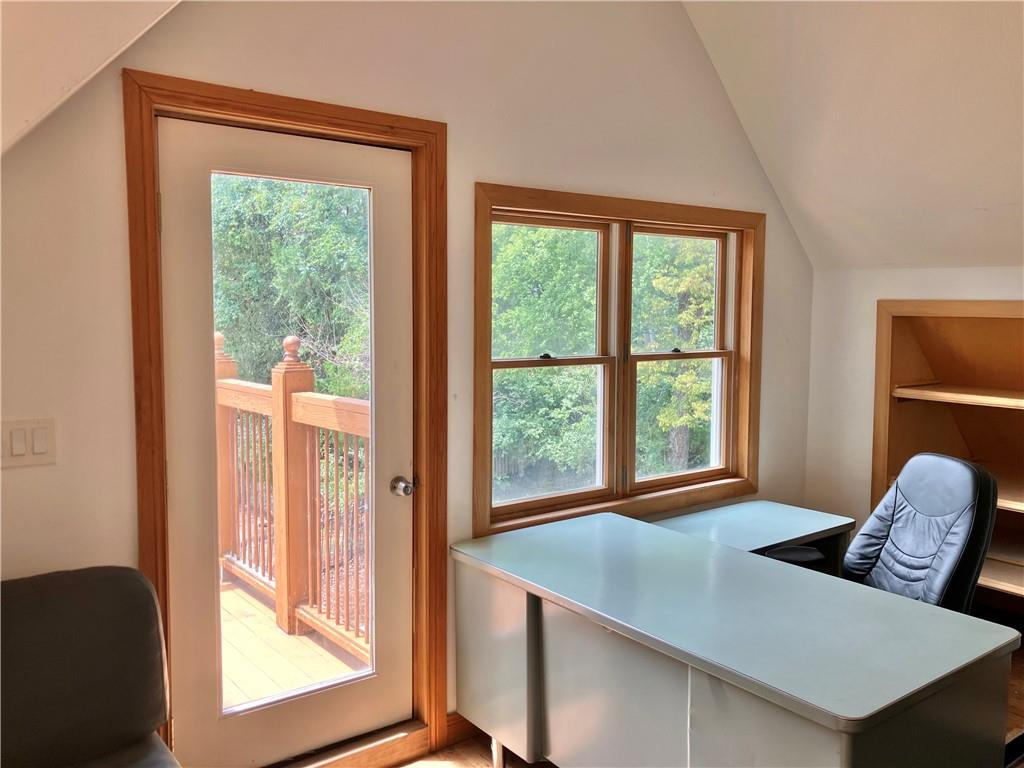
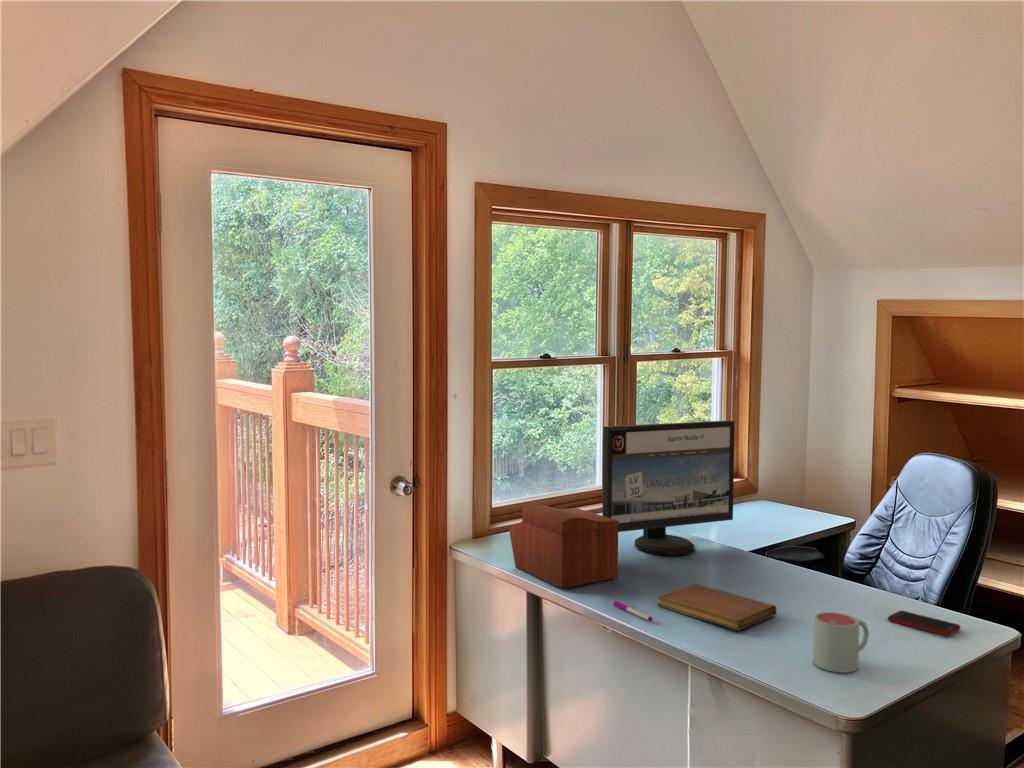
+ mug (844, 640)
+ pen (632, 610)
+ notebook (715, 605)
+ sewing box (563, 538)
+ cell phone (923, 622)
+ computer monitor (664, 484)
